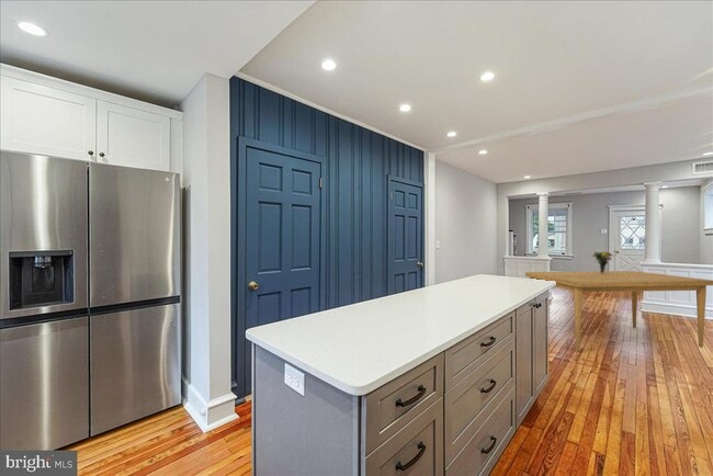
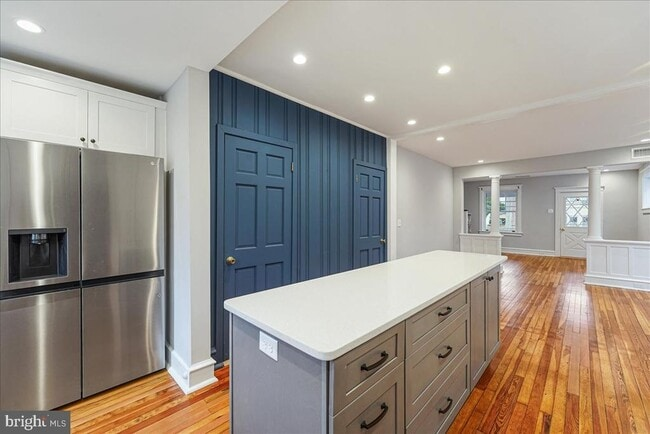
- dining table (609, 291)
- bouquet (601, 261)
